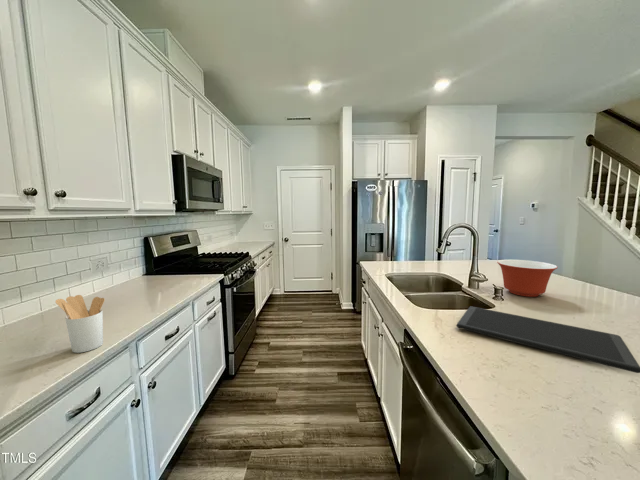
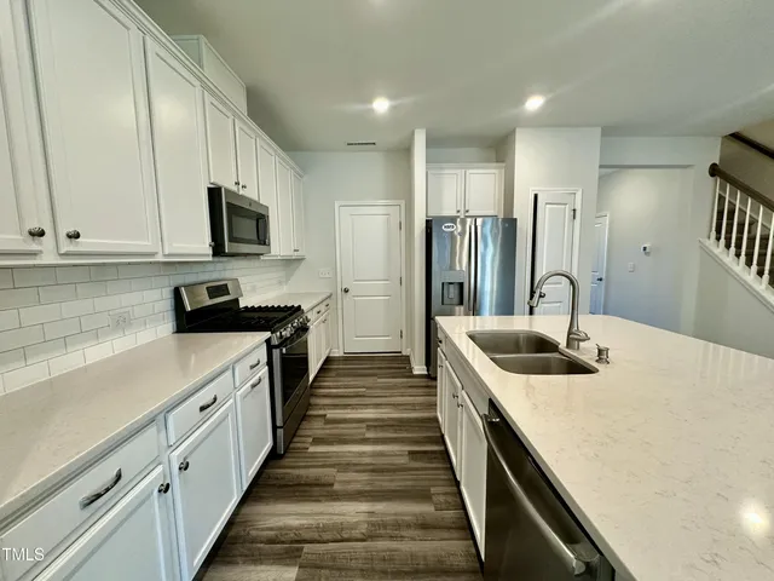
- utensil holder (80, 321)
- mixing bowl (524, 278)
- cutting board (533, 331)
